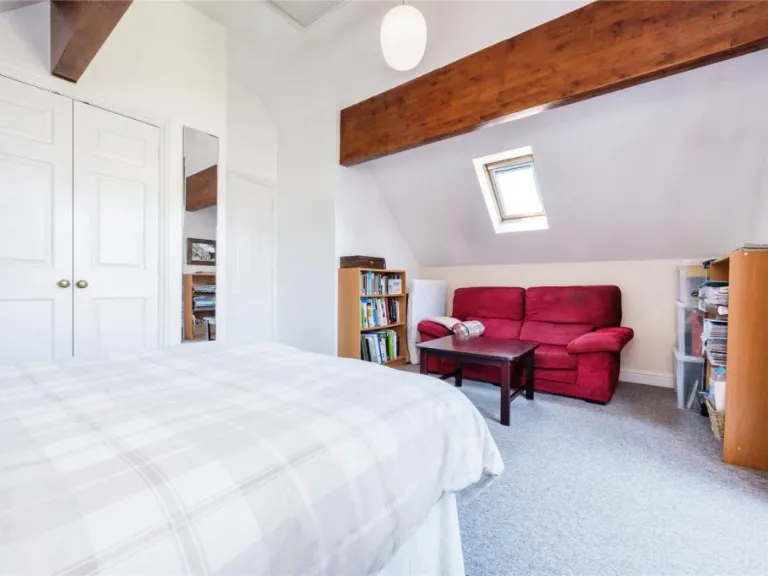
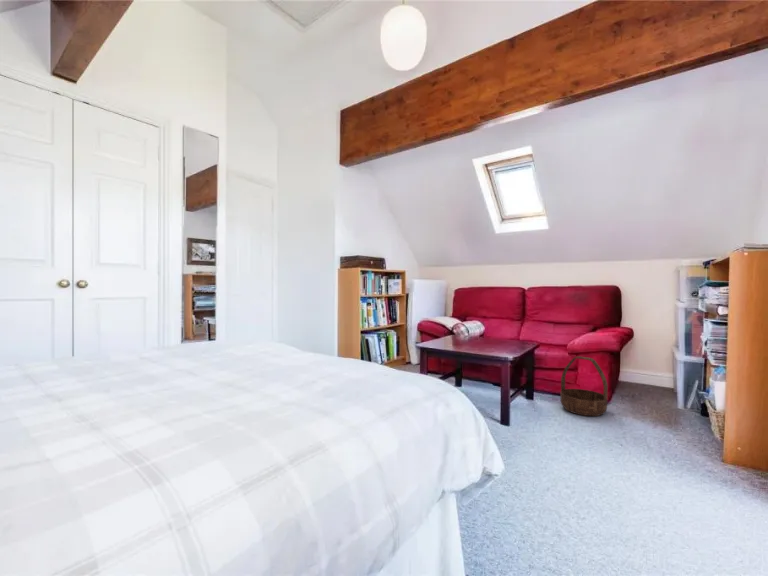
+ basket (582, 389)
